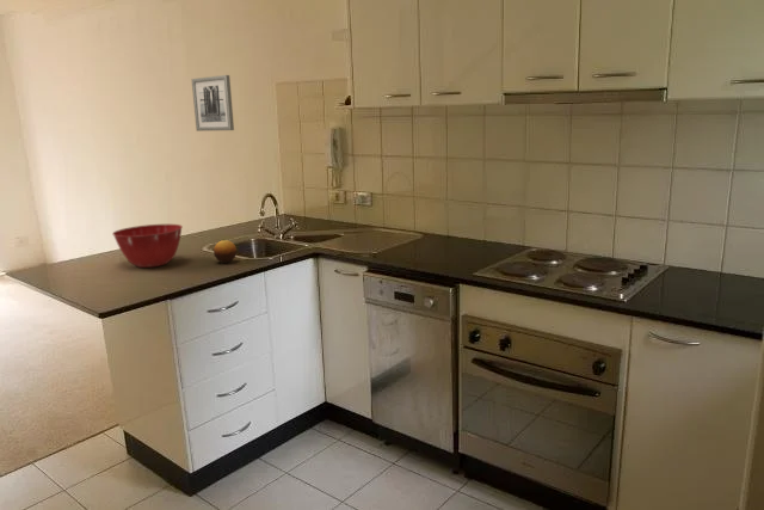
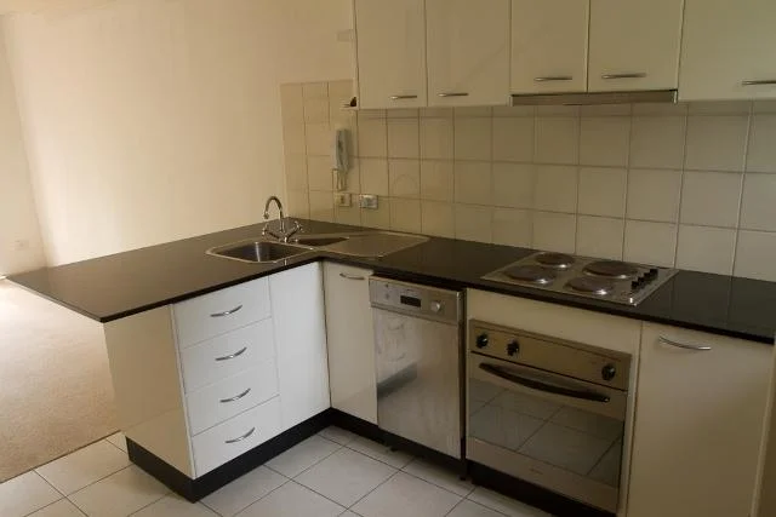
- wall art (211, 104)
- fruit (224, 251)
- mixing bowl (149, 246)
